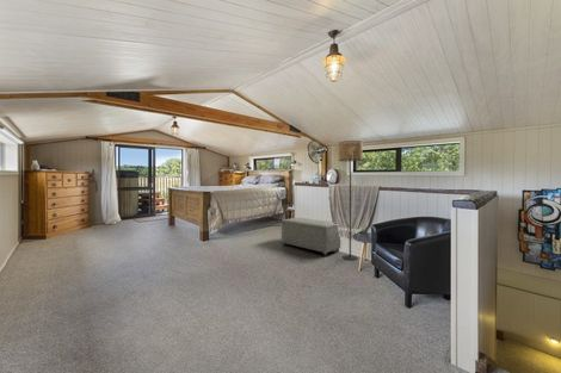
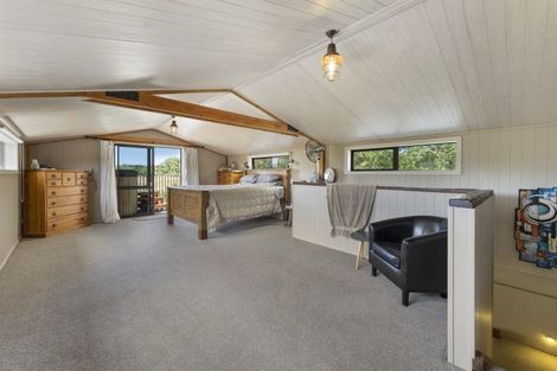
- ottoman (309, 234)
- floor lamp (350, 200)
